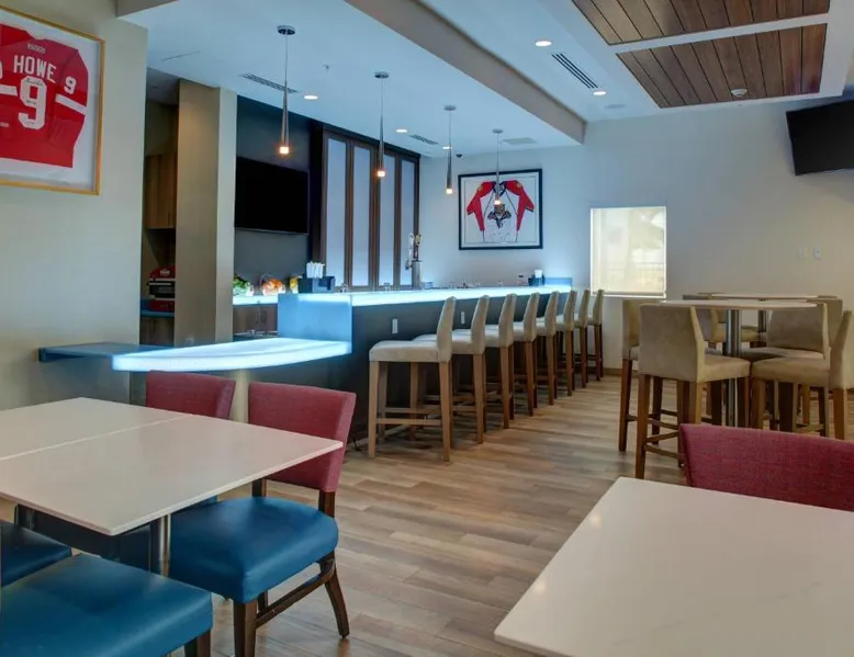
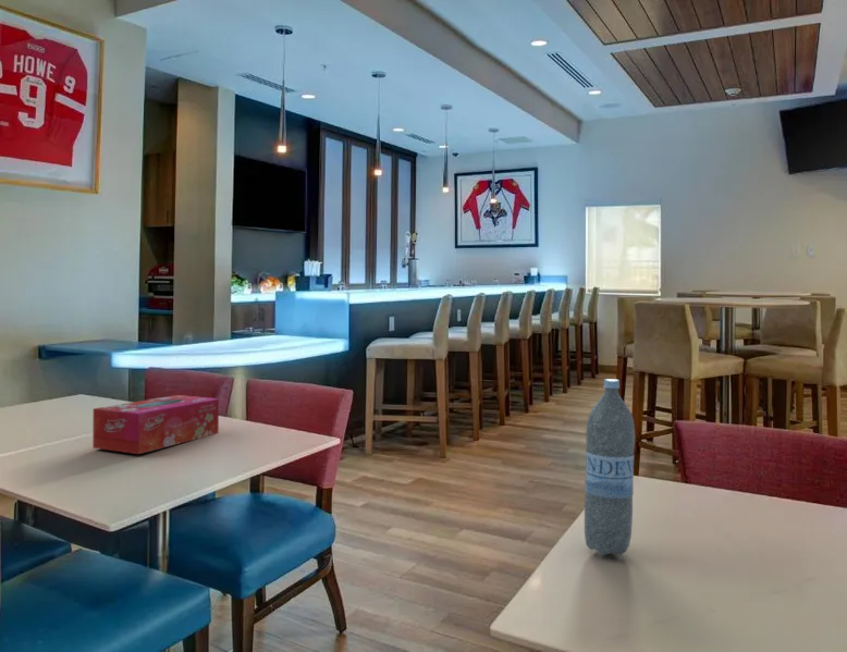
+ water bottle (609, 466)
+ tissue box (159, 421)
